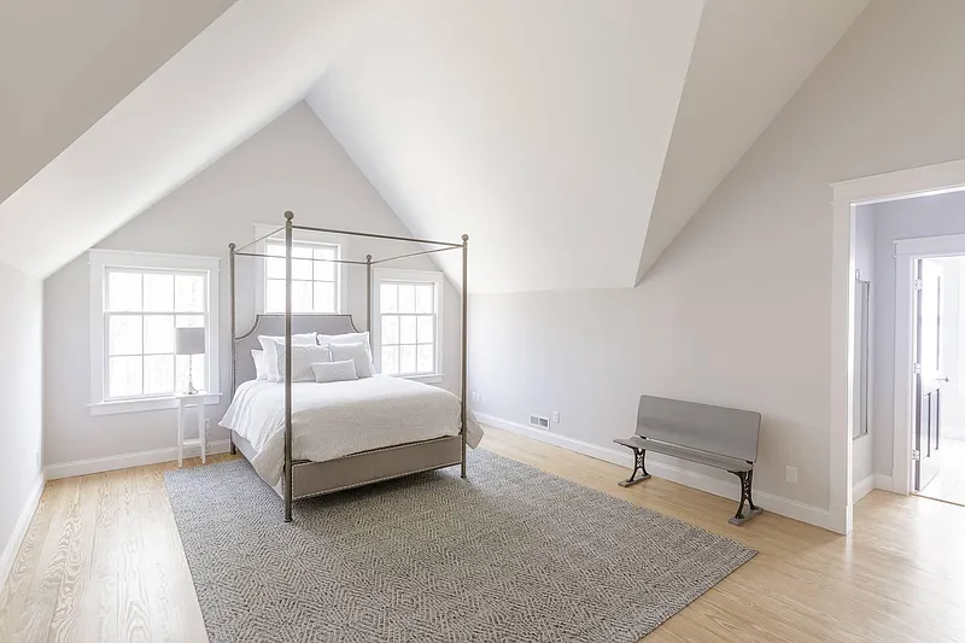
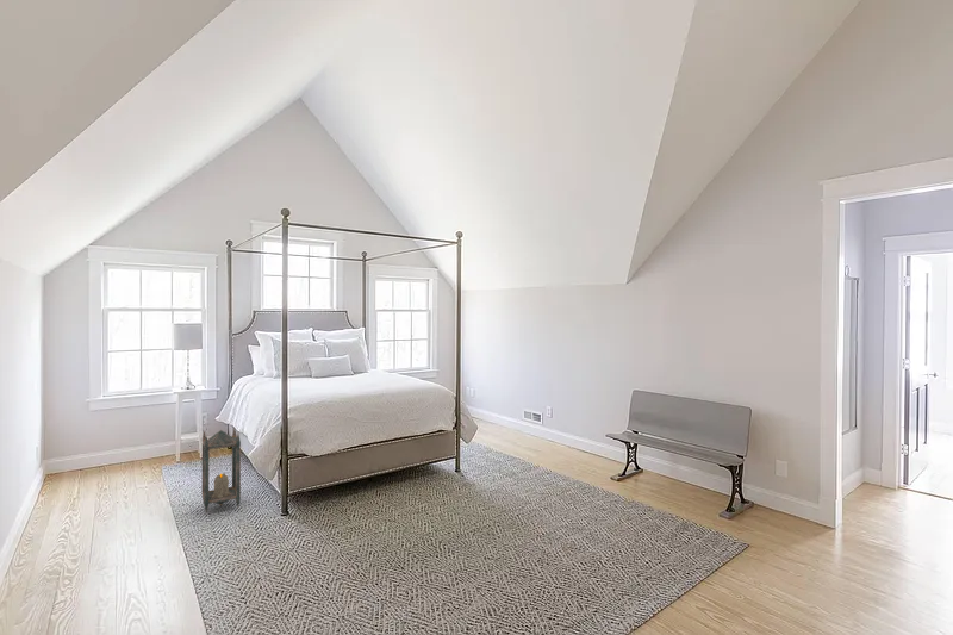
+ lantern (220, 473)
